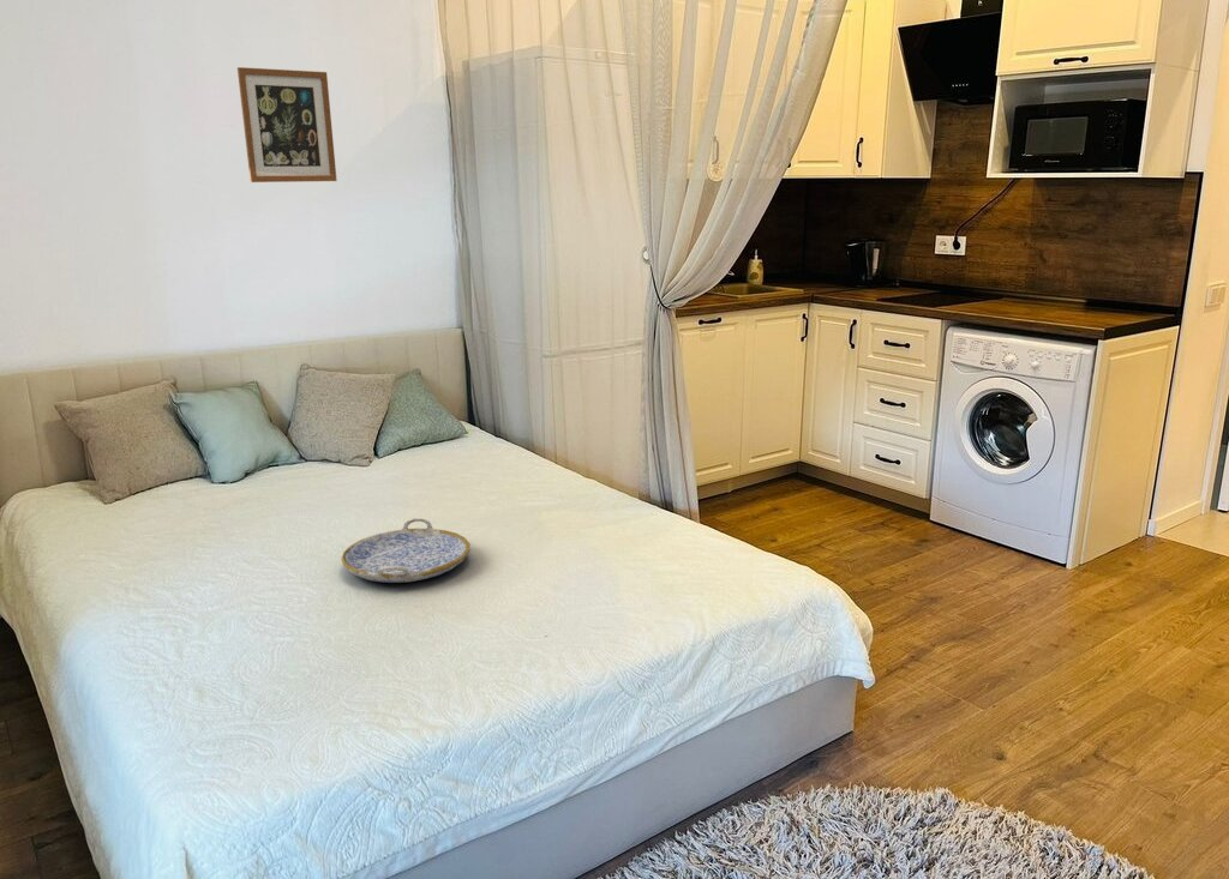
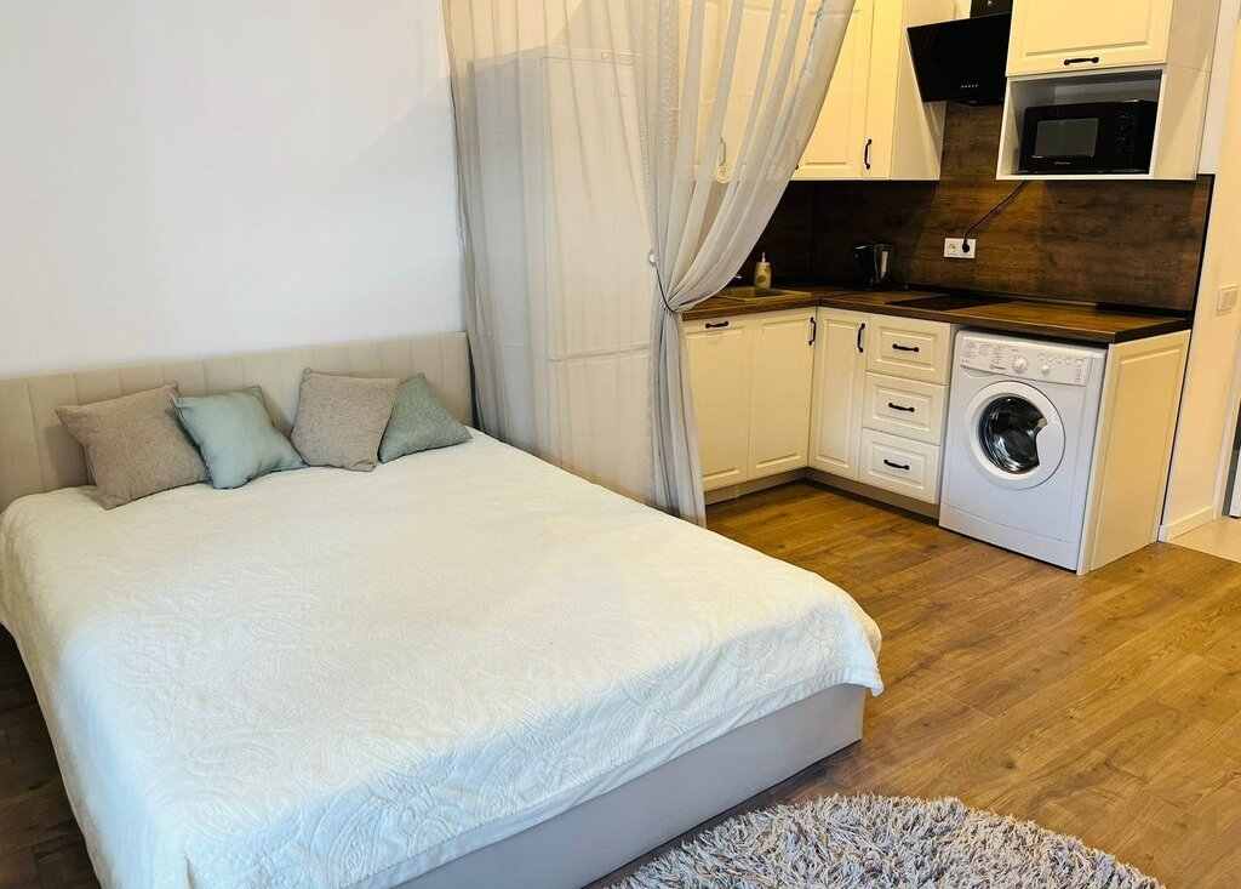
- wall art (288, 126)
- serving tray (406, 552)
